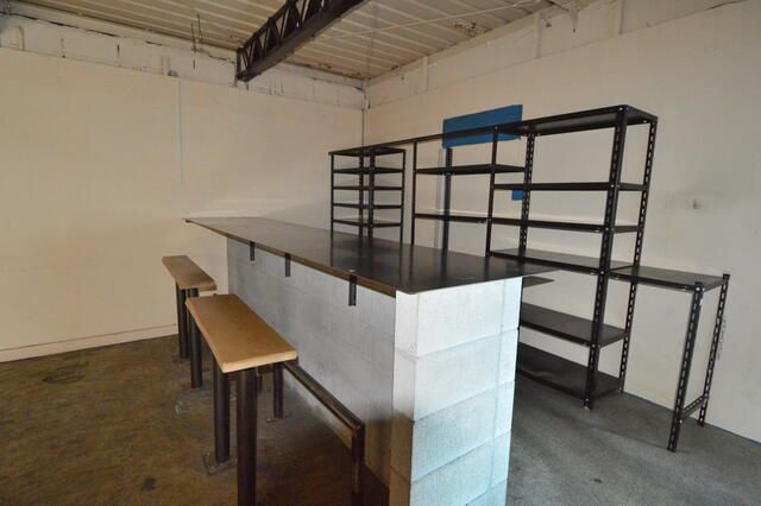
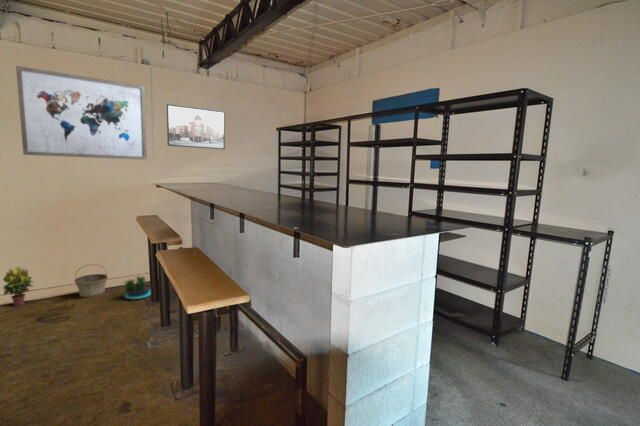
+ potted plant (136, 286)
+ basket (91, 279)
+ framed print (197, 128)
+ potted plant (18, 286)
+ wall art (88, 117)
